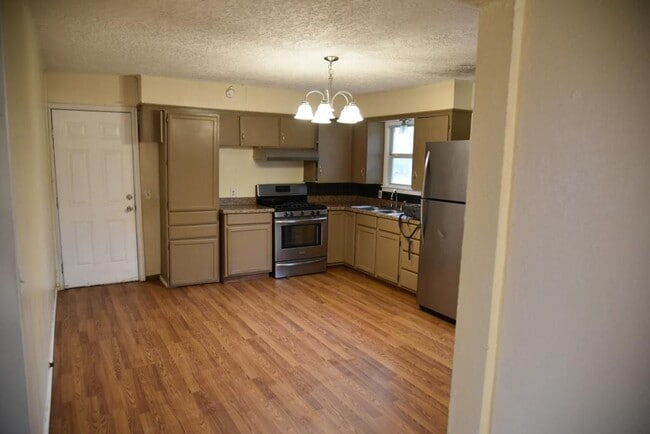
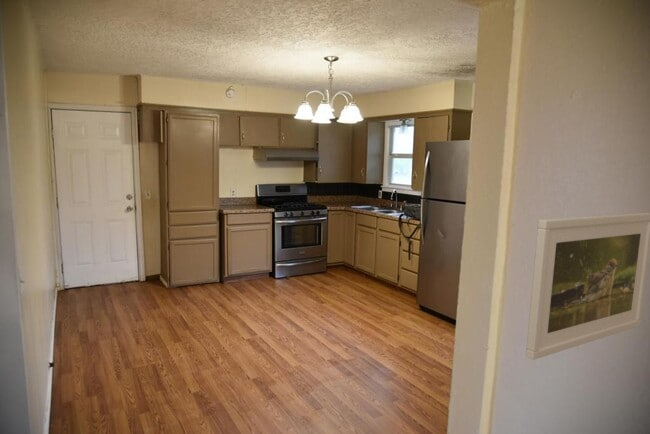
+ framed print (595, 279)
